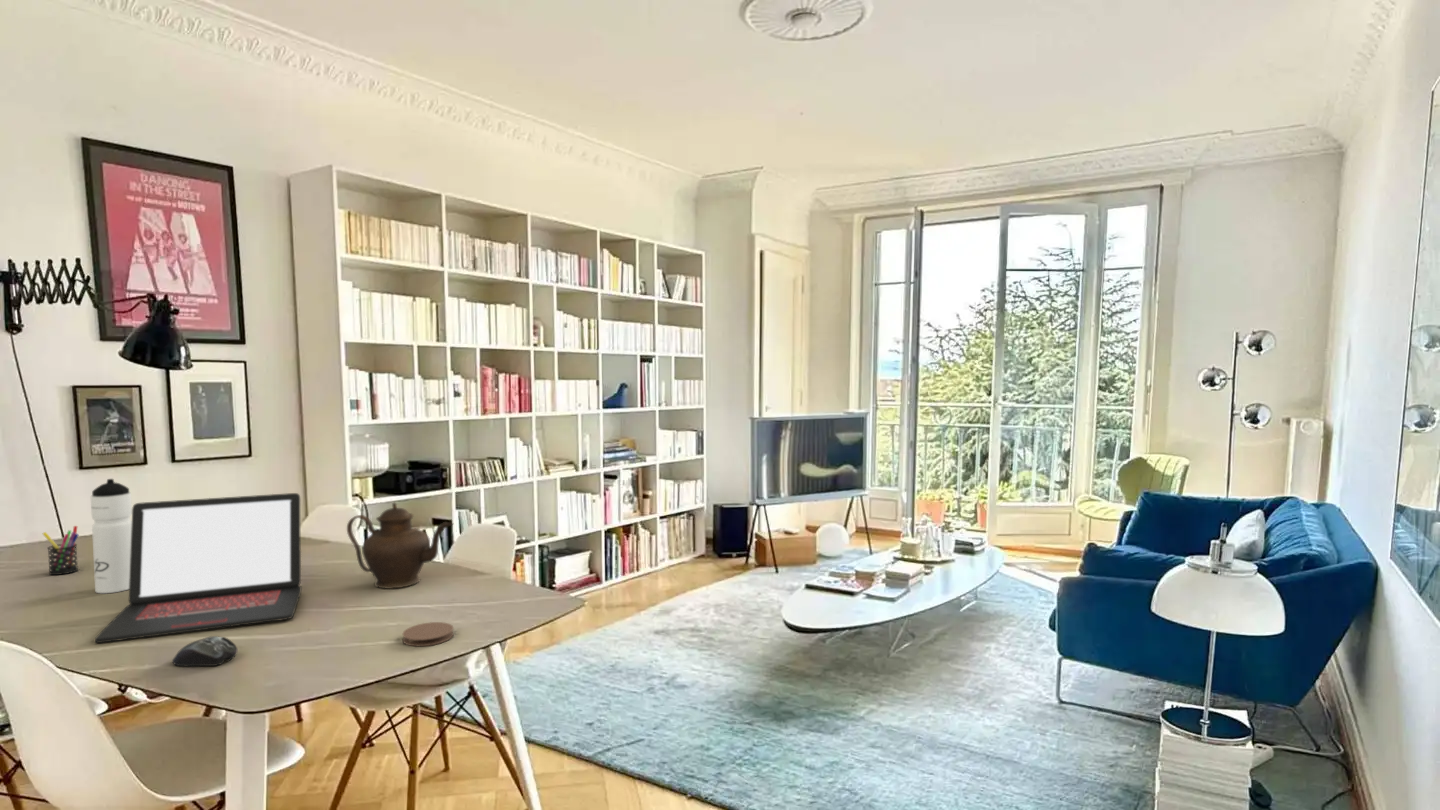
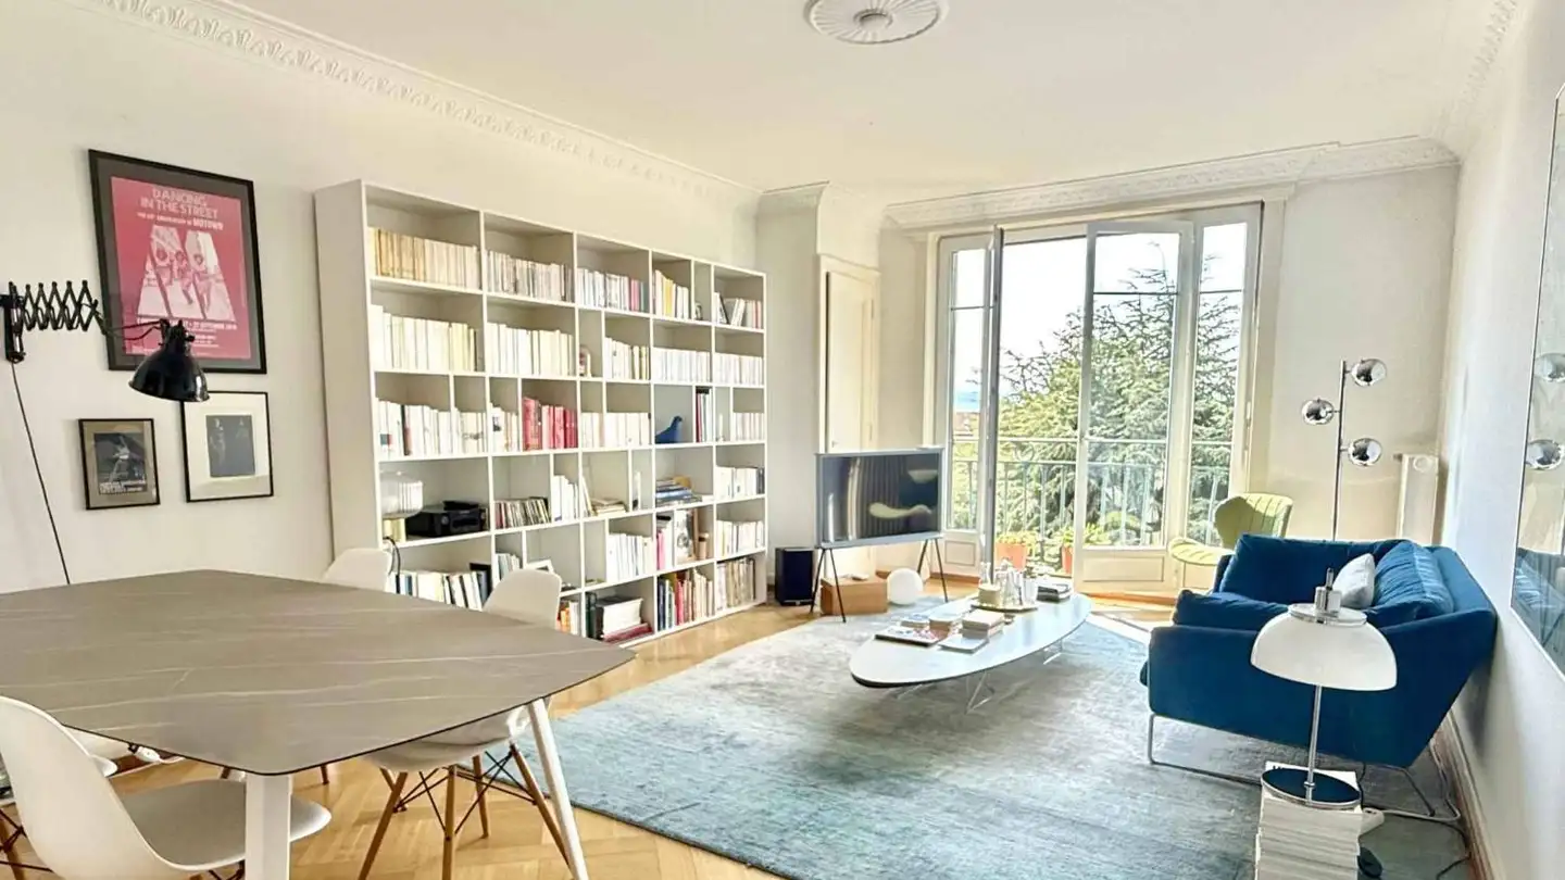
- water bottle (112, 534)
- coaster (428, 633)
- teapot (399, 543)
- laptop (209, 560)
- pen holder (65, 548)
- computer mouse (205, 650)
